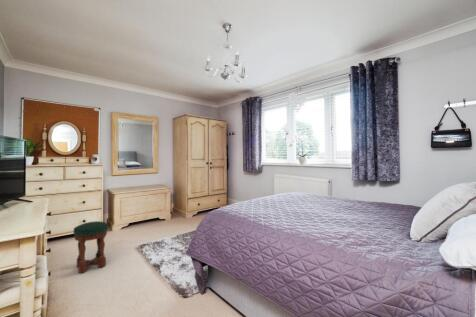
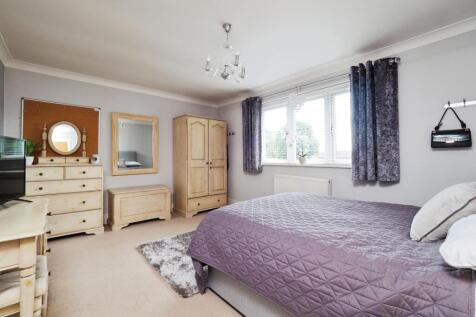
- stool (88, 240)
